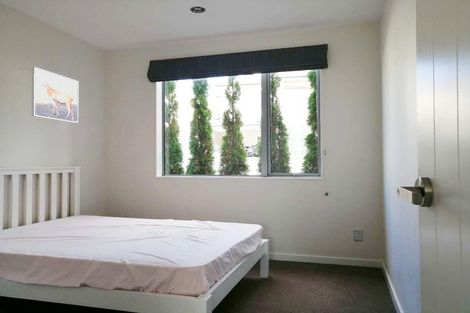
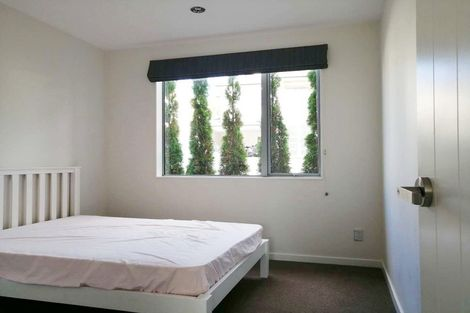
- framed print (57, 97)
